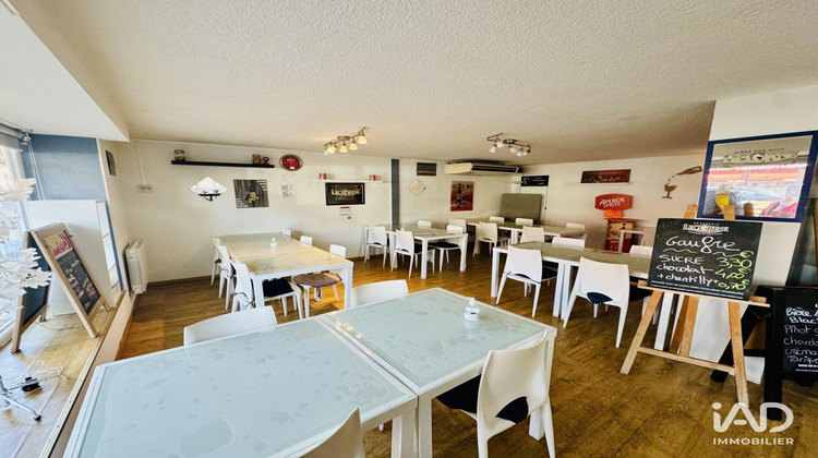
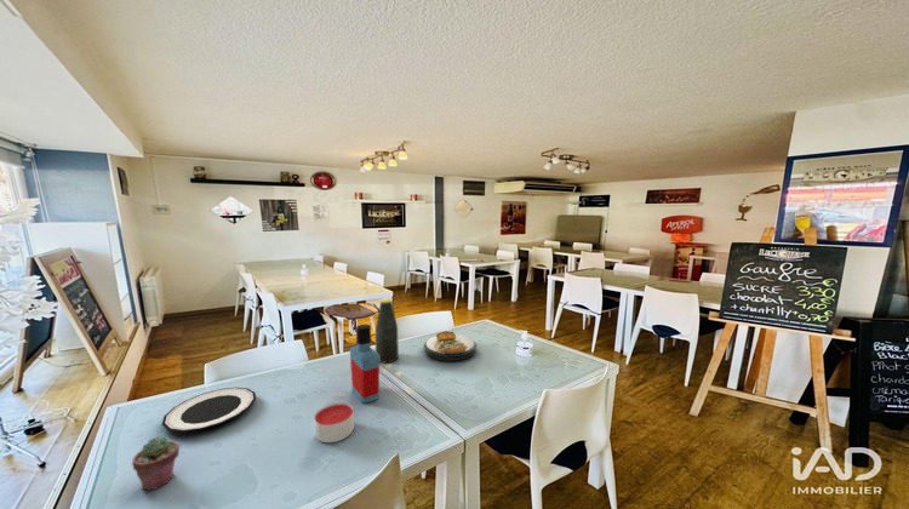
+ plate (450, 344)
+ bottle (364, 360)
+ bottle (387, 328)
+ potted succulent (156, 459)
+ candle (335, 421)
+ plate (212, 408)
